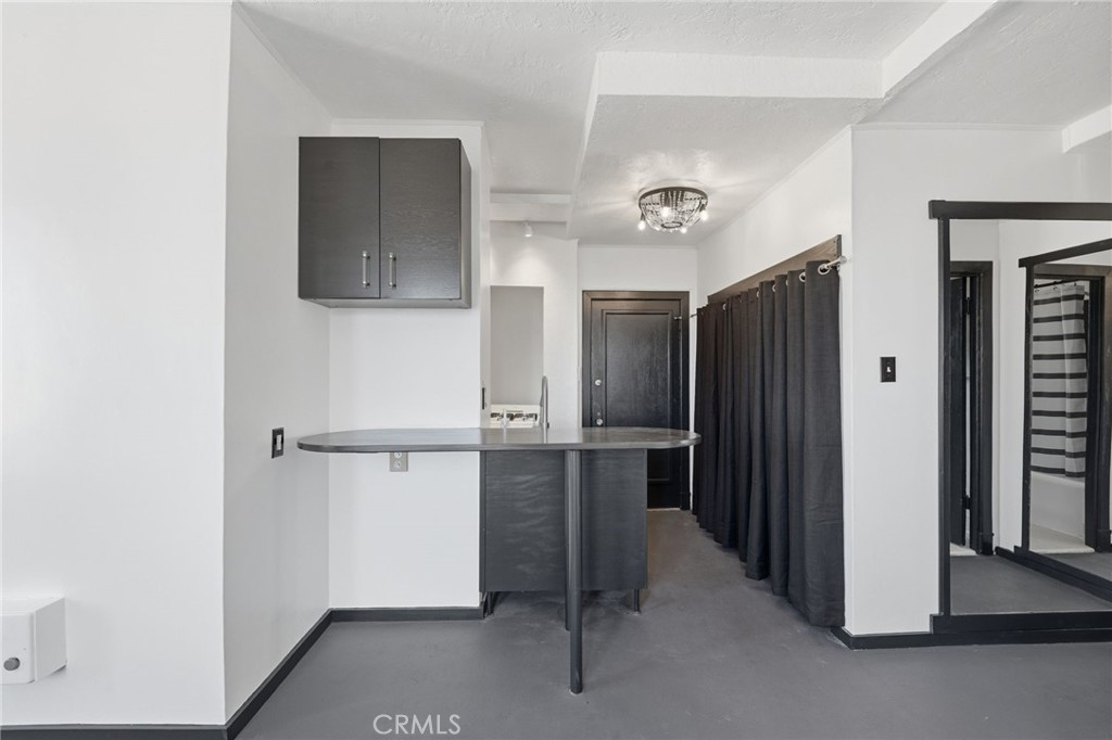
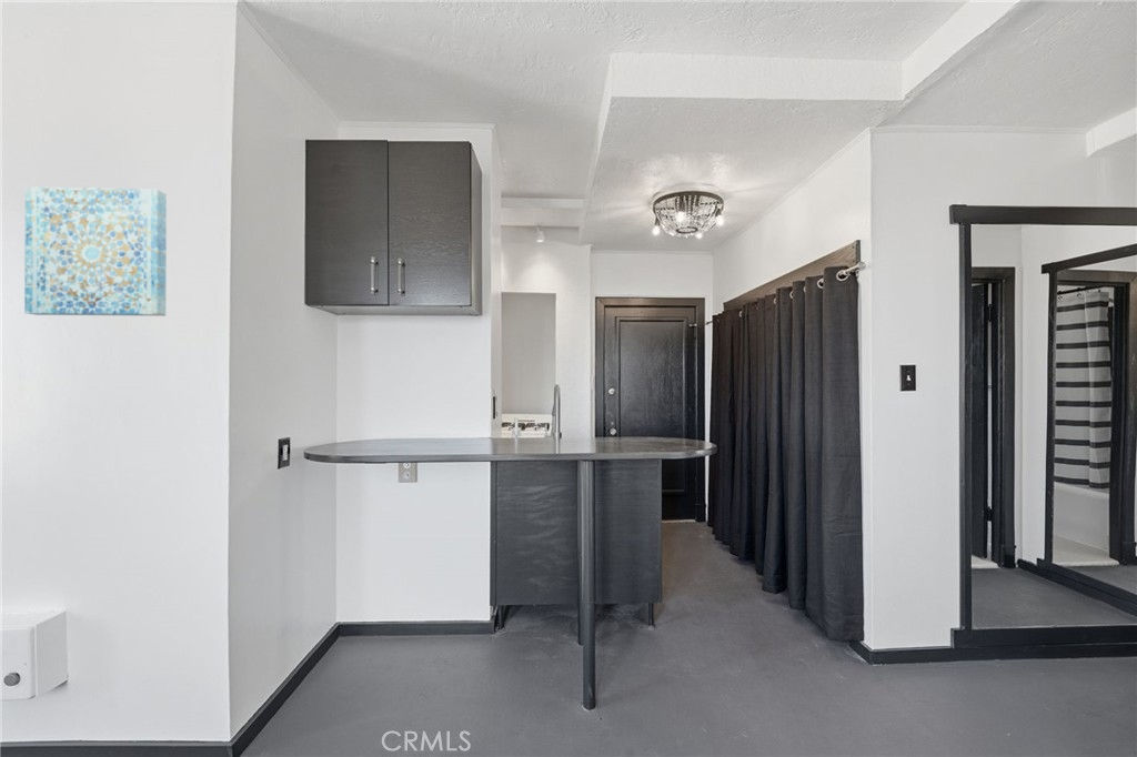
+ wall art (97, 252)
